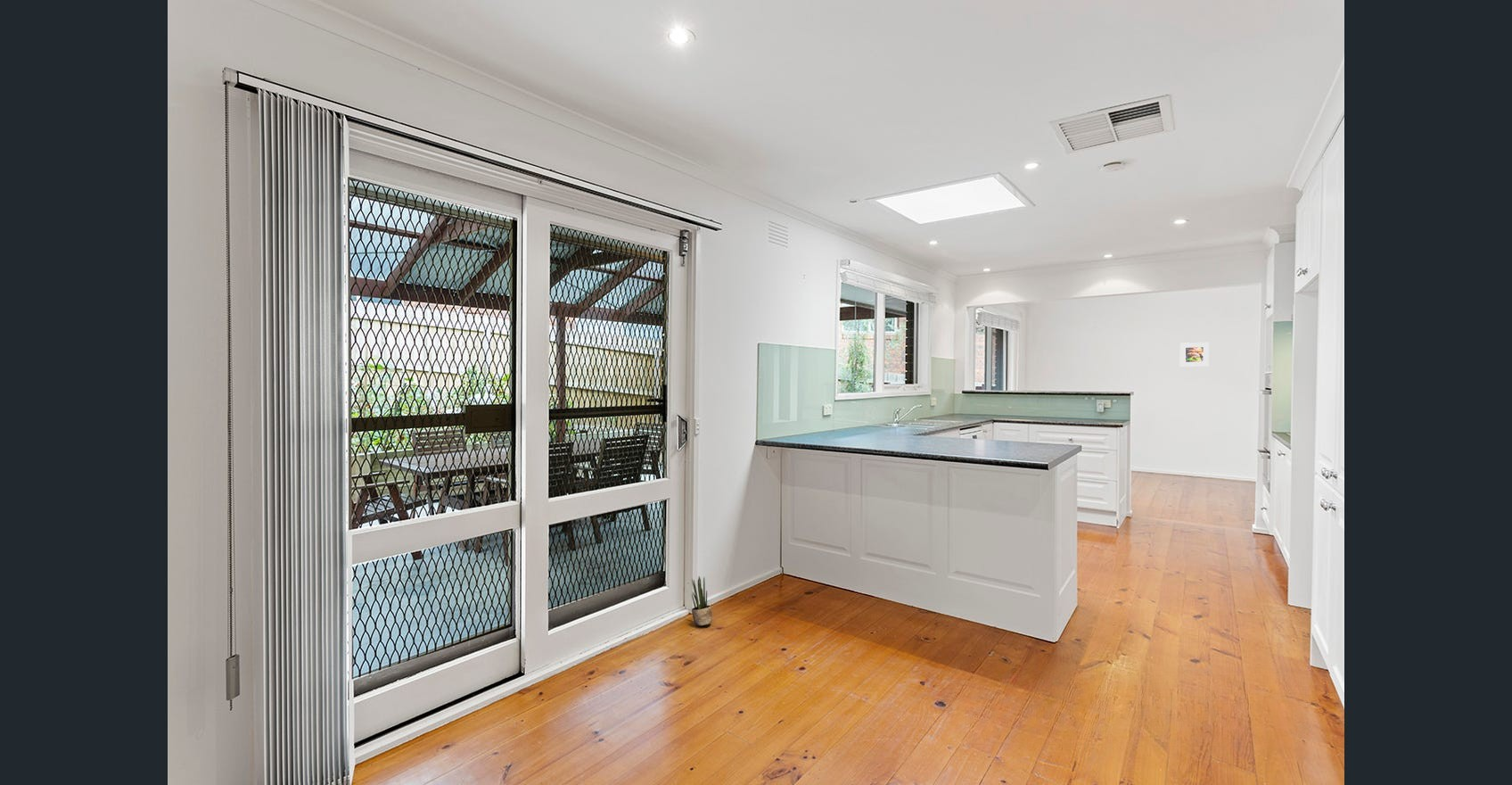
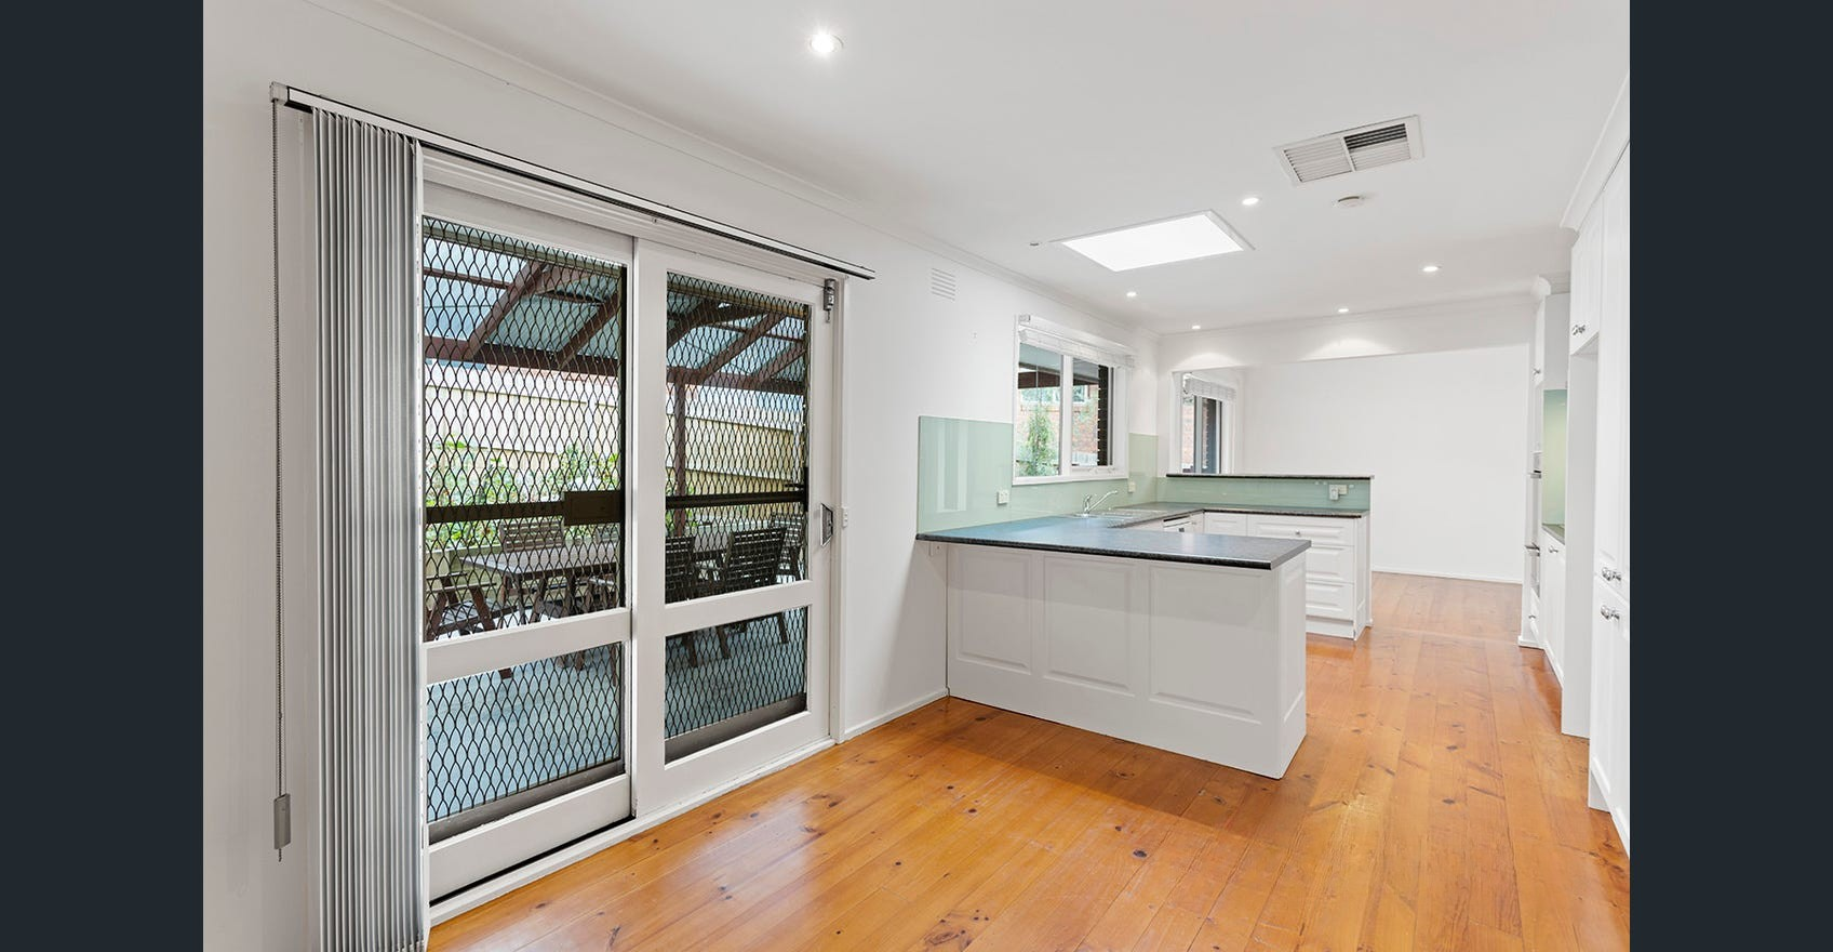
- potted plant (700, 599)
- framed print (1194, 354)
